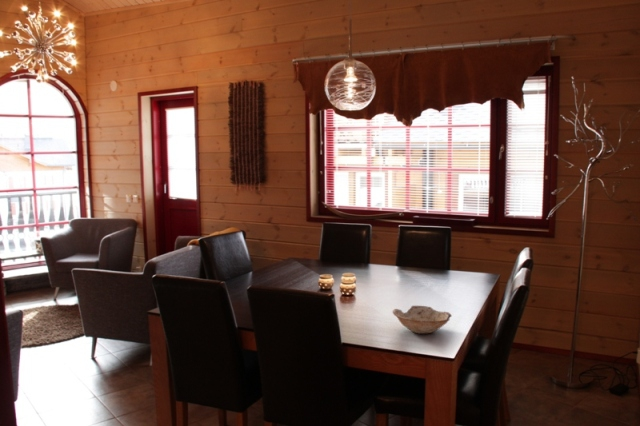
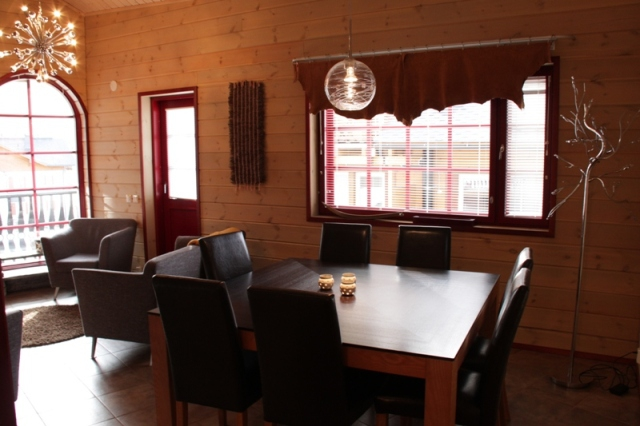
- bowl (422, 321)
